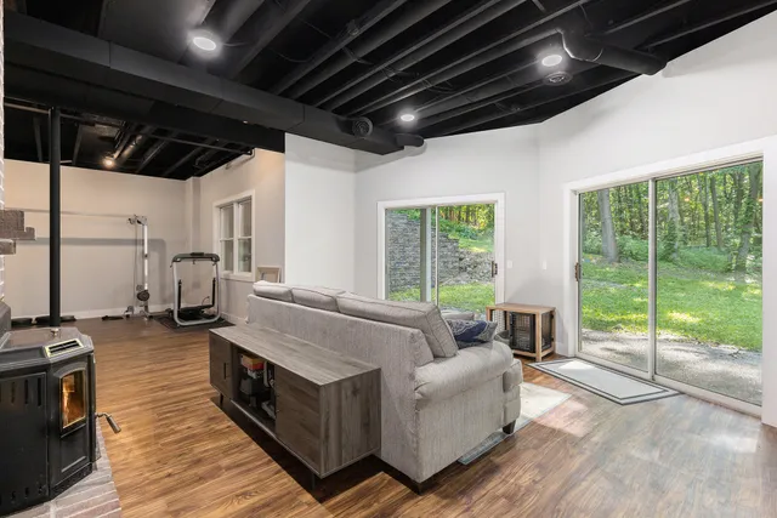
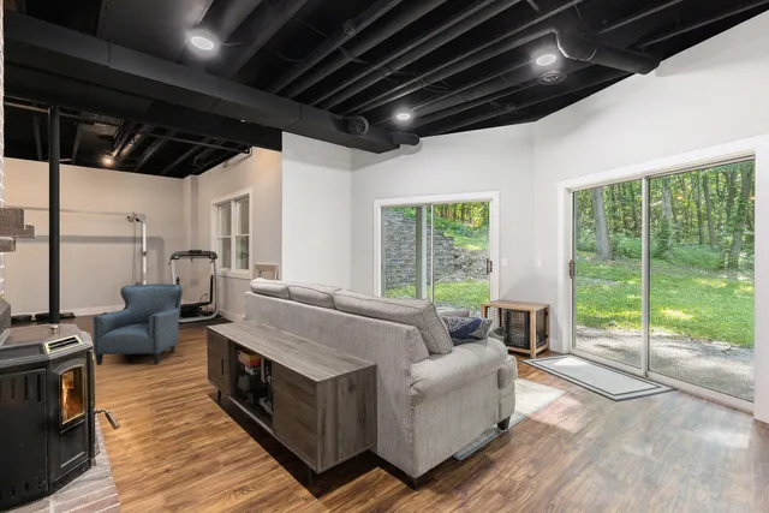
+ armchair (144, 321)
